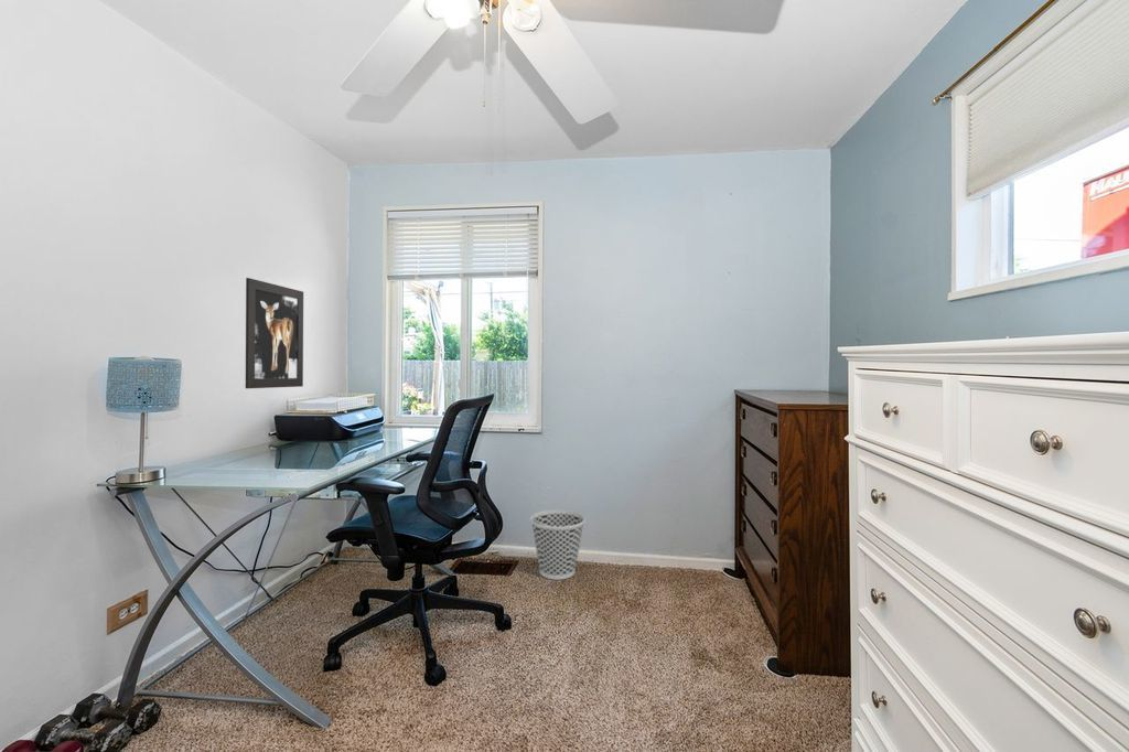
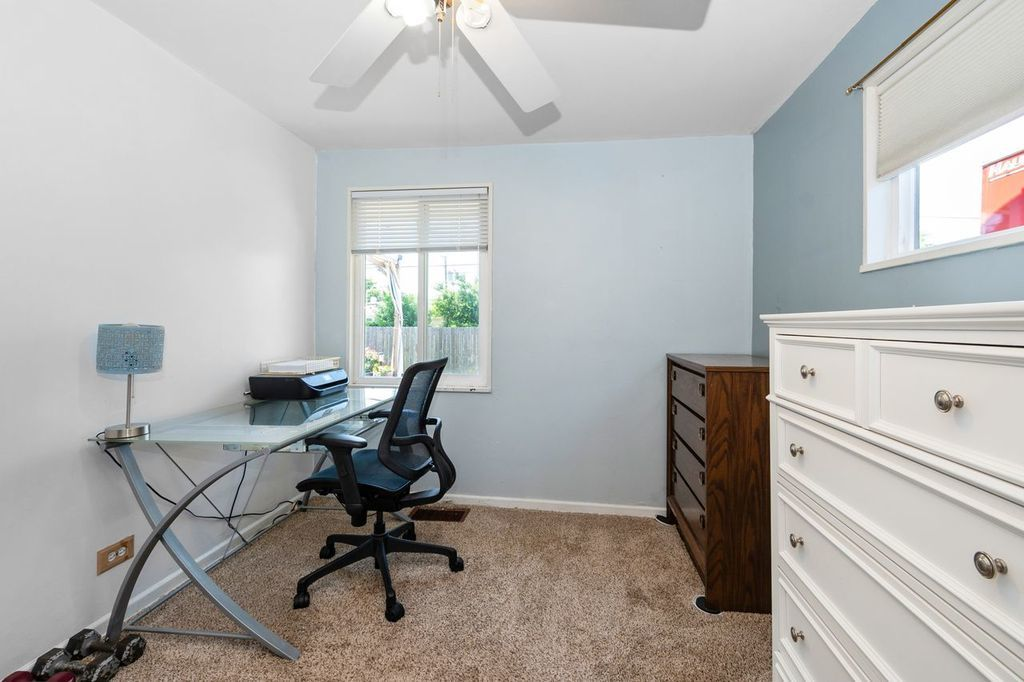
- wastebasket (557, 545)
- wall art (277, 336)
